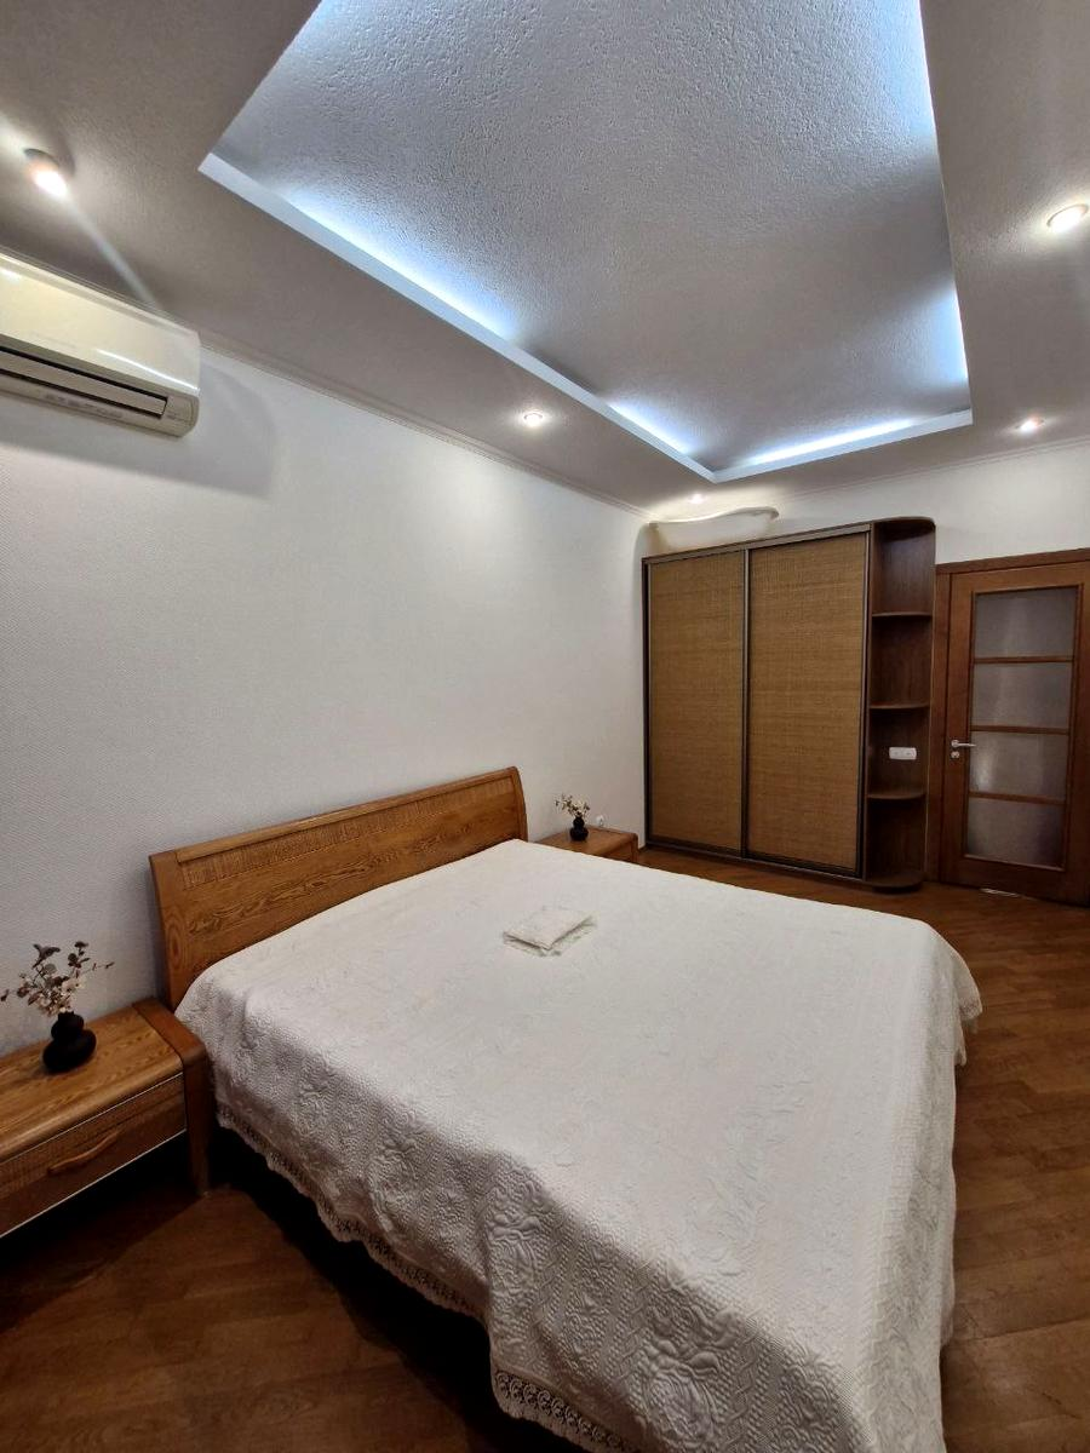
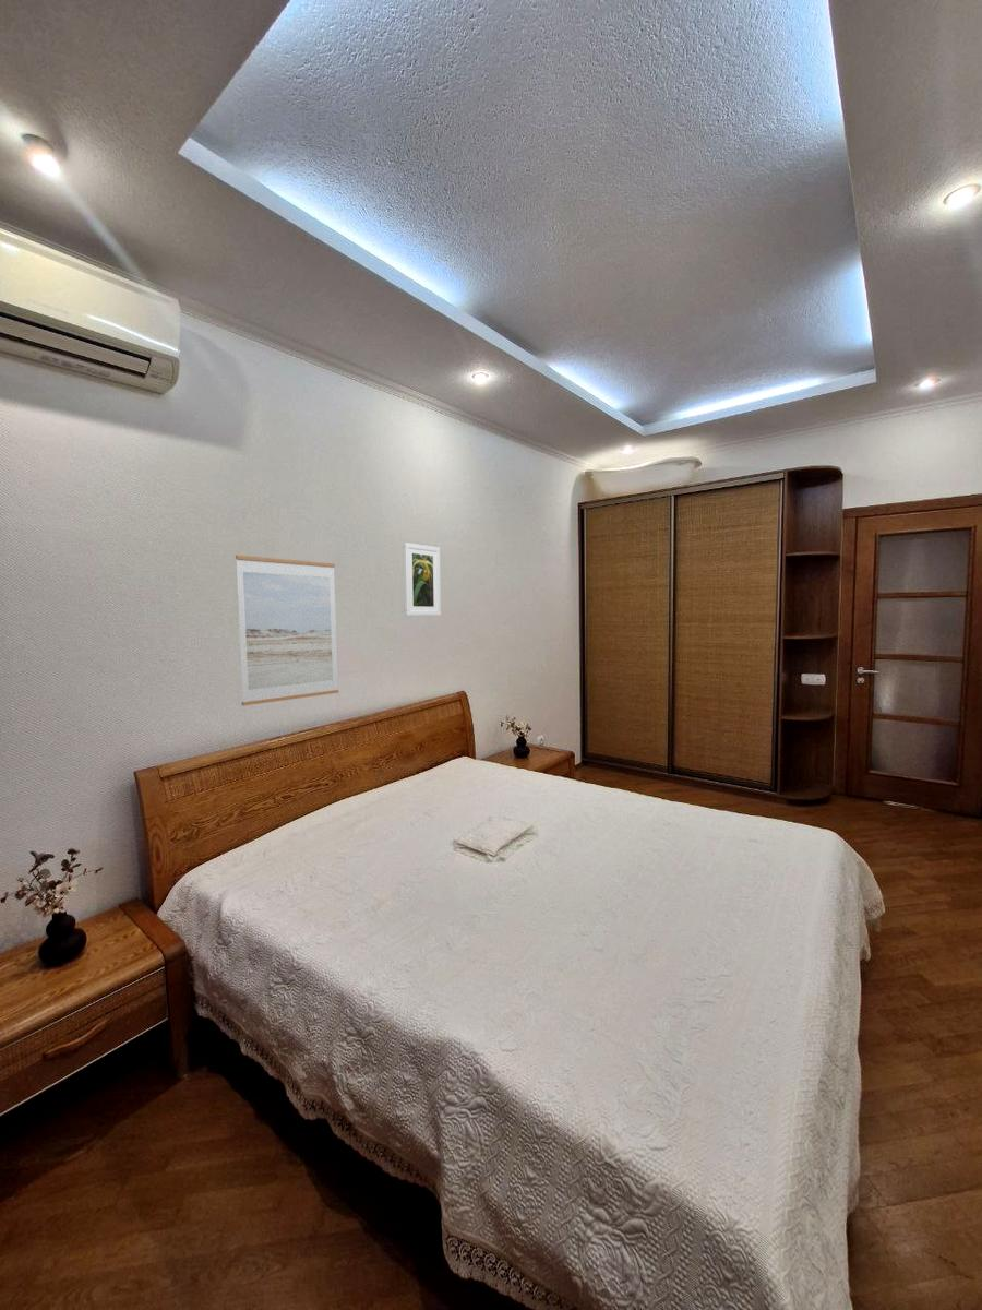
+ wall art (291, 630)
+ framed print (422, 580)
